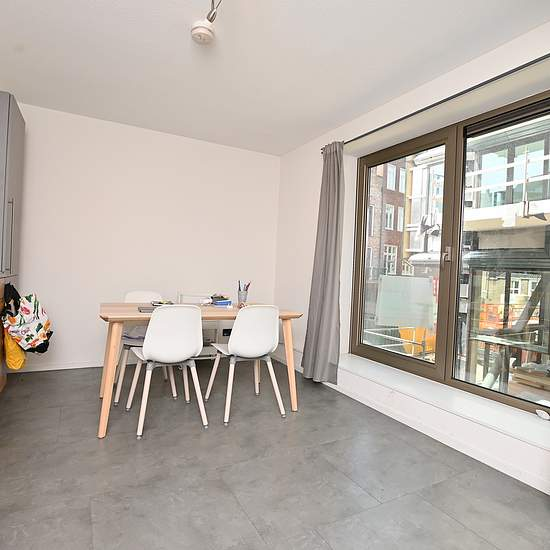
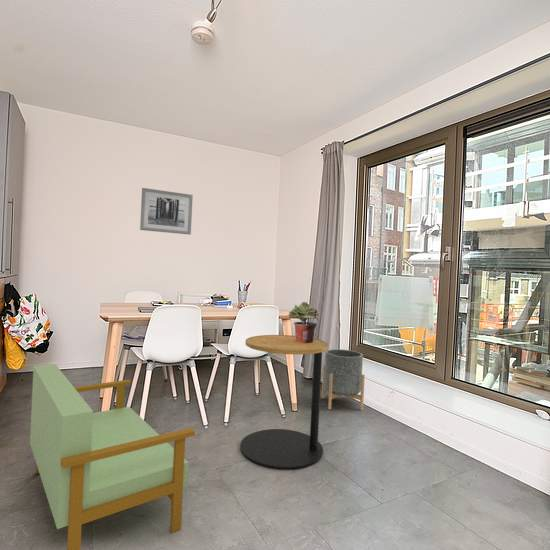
+ wall art (167, 211)
+ side table (312, 394)
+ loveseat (103, 438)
+ planter (342, 378)
+ potted plant (303, 320)
